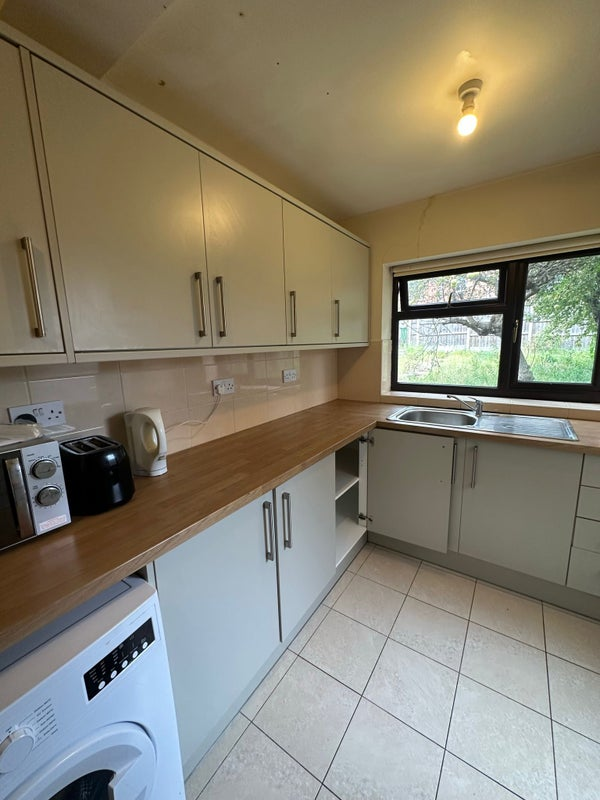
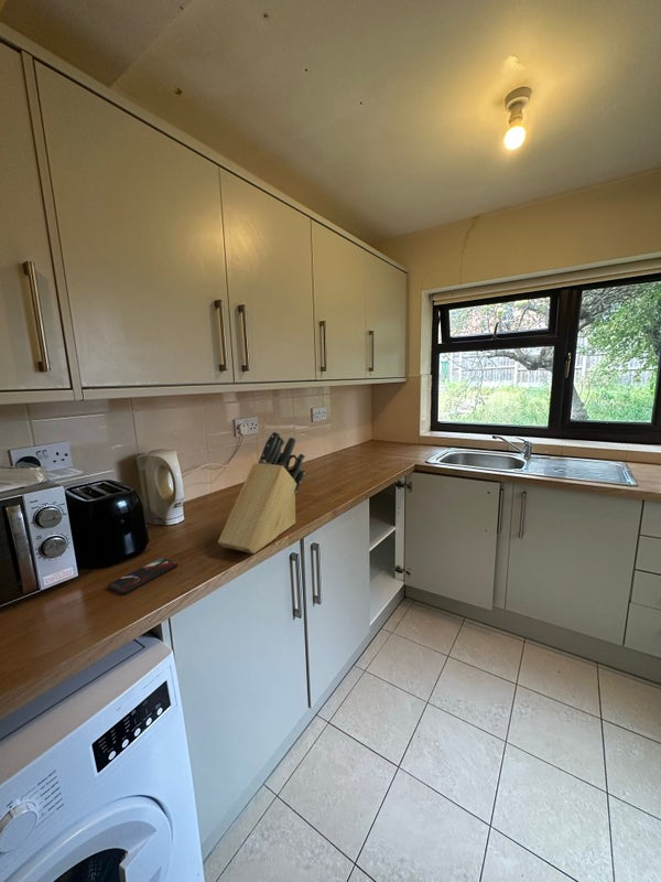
+ knife block (266, 484)
+ smartphone (144, 574)
